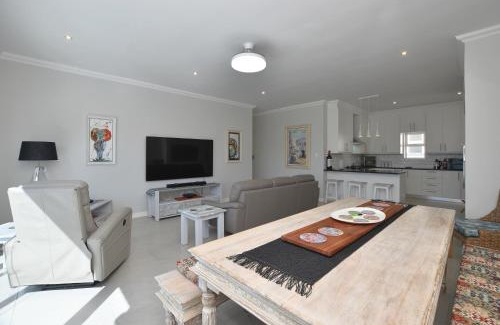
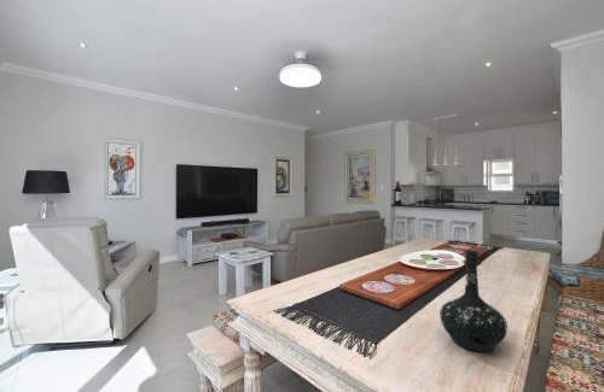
+ bottle (471, 297)
